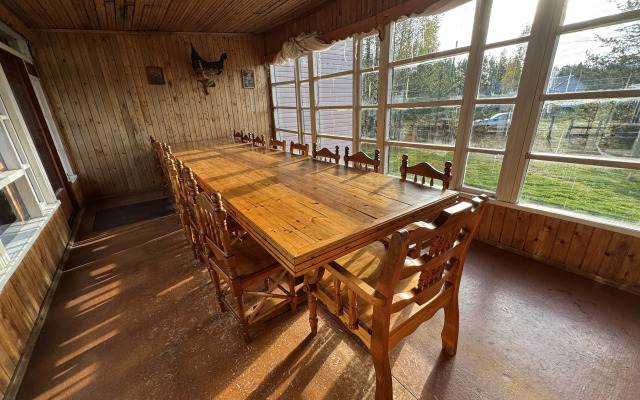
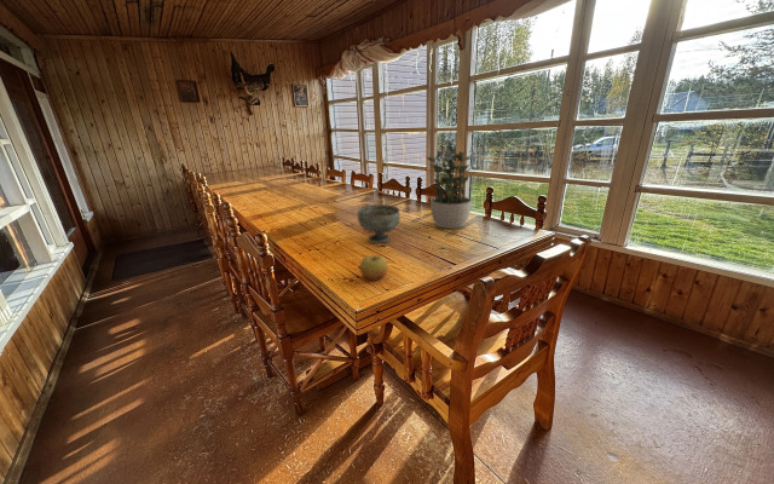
+ apple (374, 266)
+ bowl (379, 224)
+ potted plant (447, 185)
